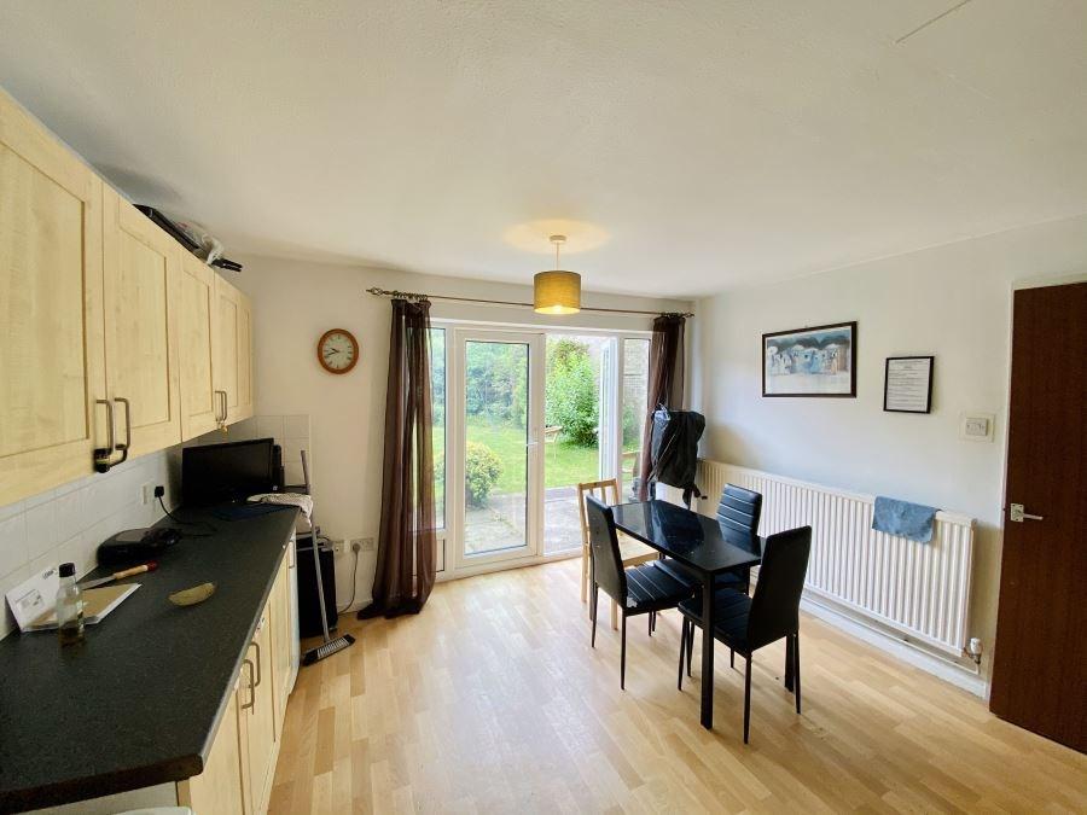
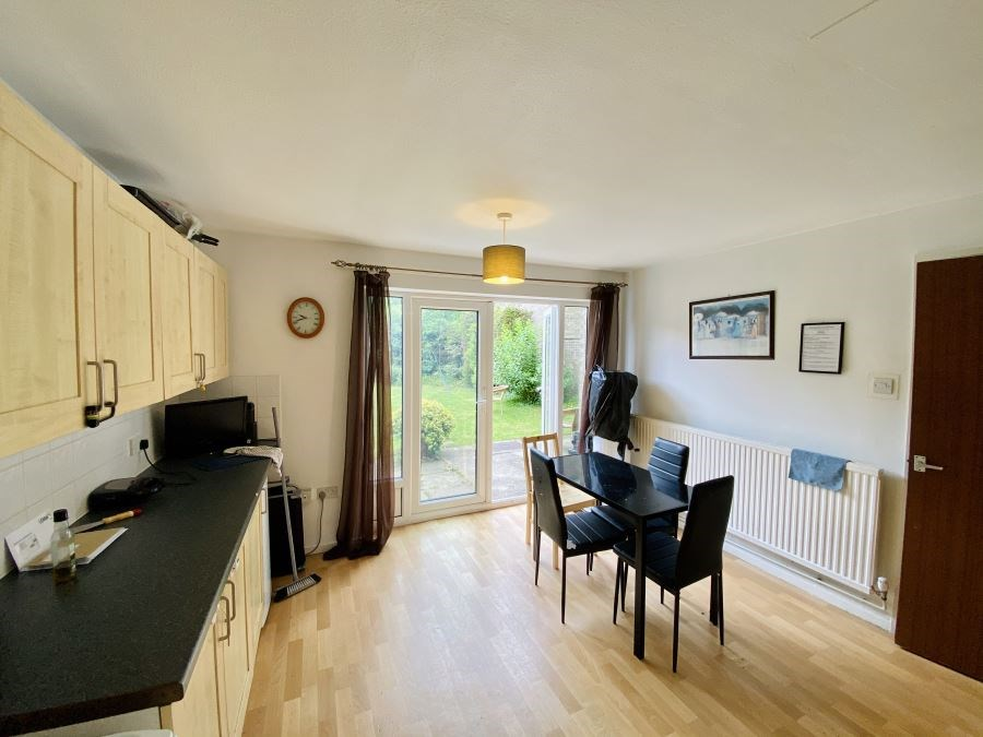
- banana (193, 594)
